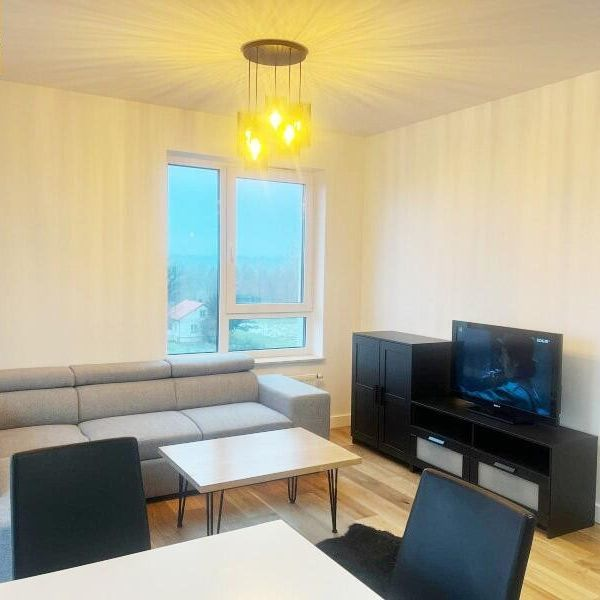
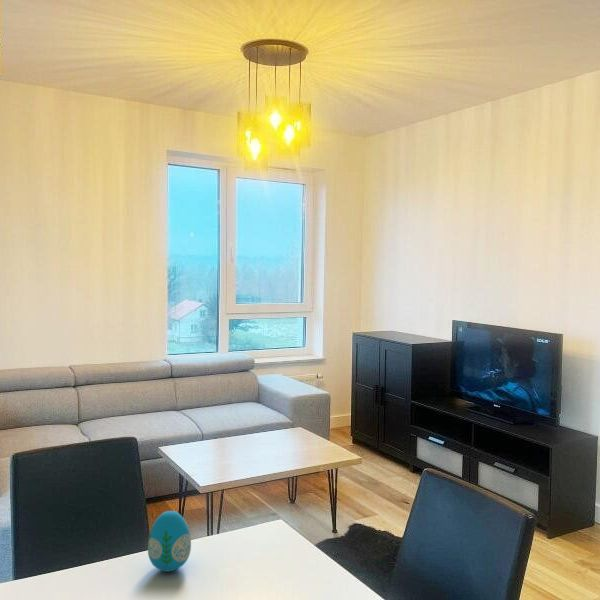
+ decorative egg (169, 540)
